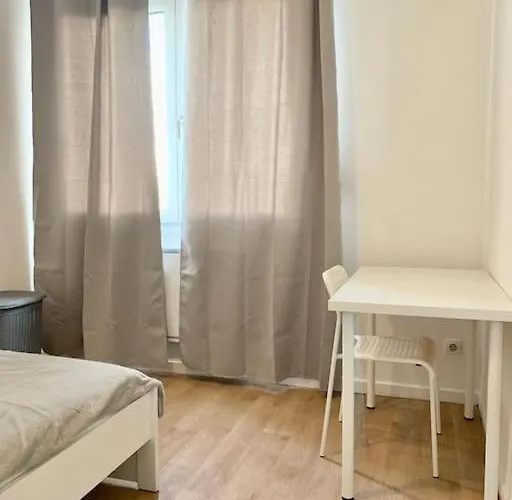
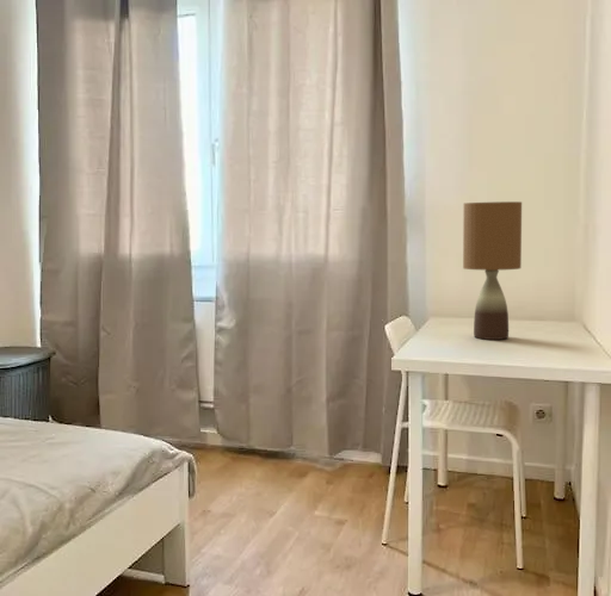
+ table lamp (492, 271)
